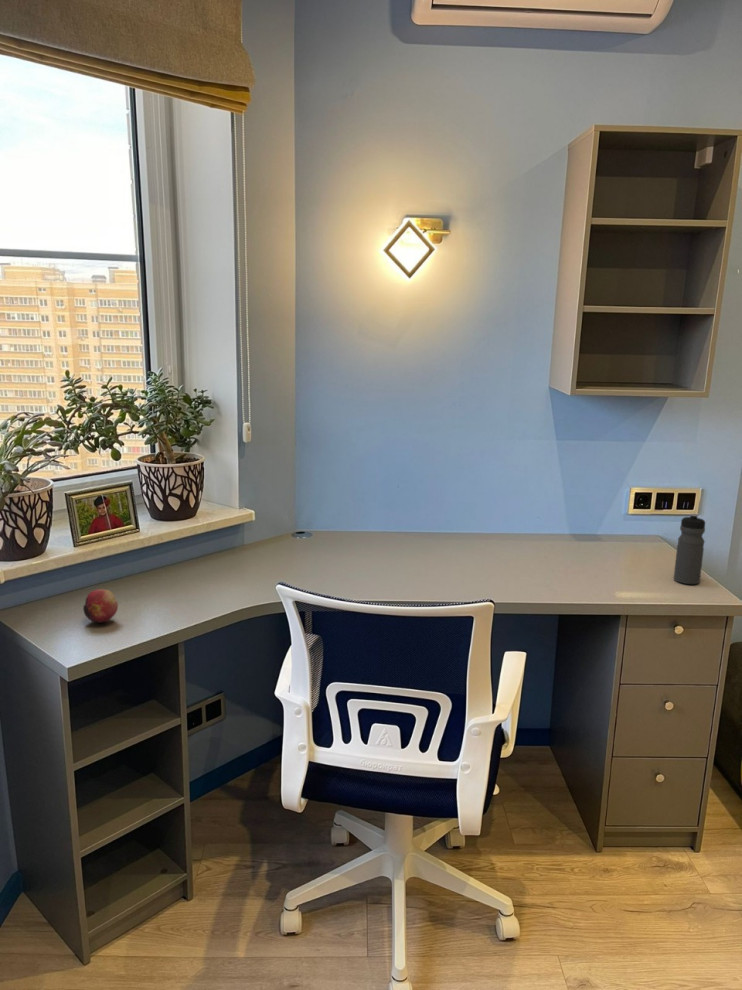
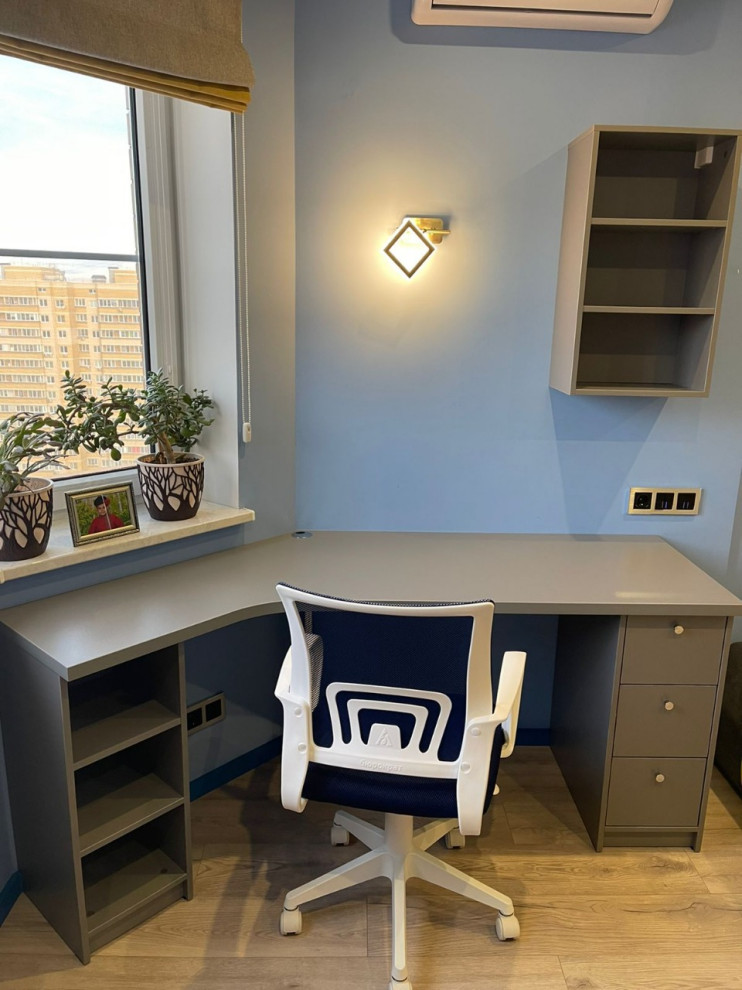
- fruit (100, 606)
- water bottle (690, 547)
